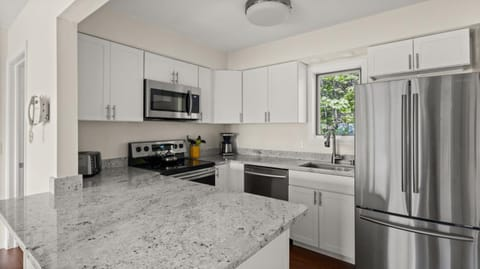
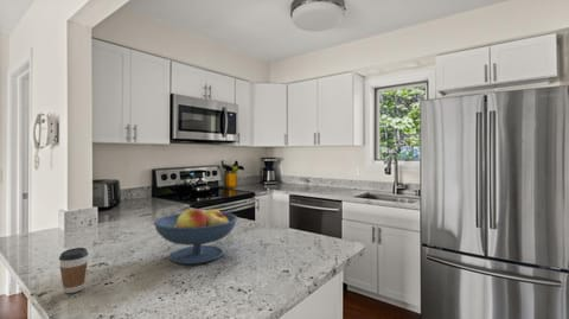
+ coffee cup (73, 269)
+ fruit bowl (197, 230)
